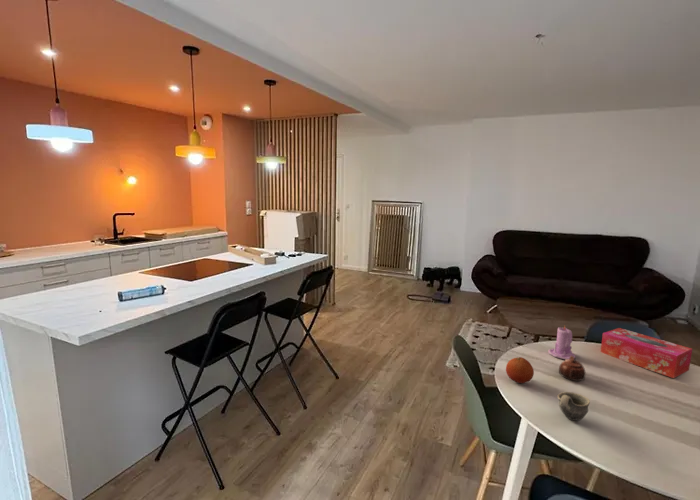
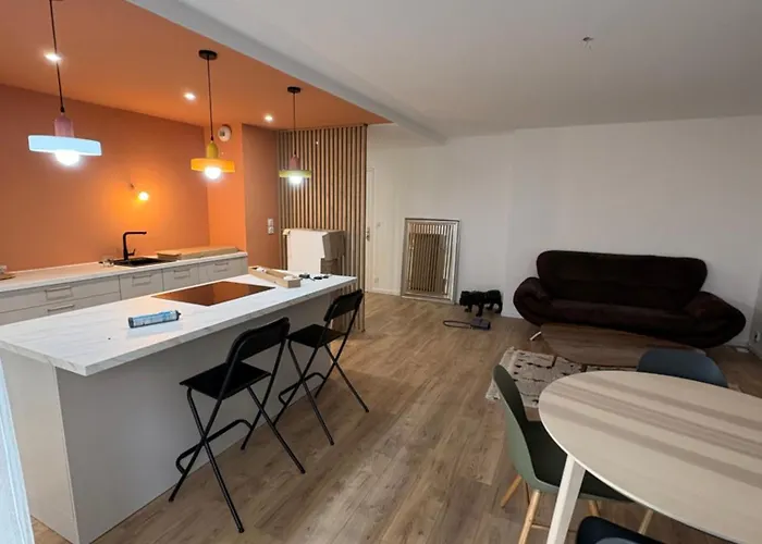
- cup (570, 404)
- teapot (572, 366)
- candle (563, 339)
- tissue box (643, 350)
- fruit (519, 369)
